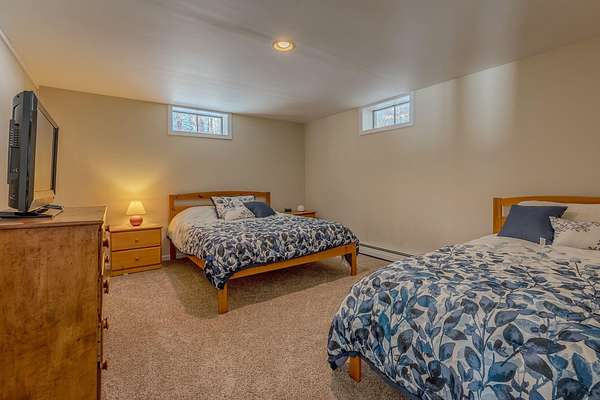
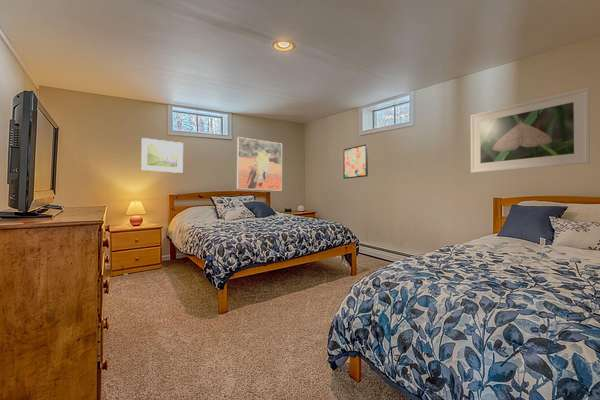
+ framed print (260, 165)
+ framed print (162, 156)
+ wall art (355, 162)
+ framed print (522, 136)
